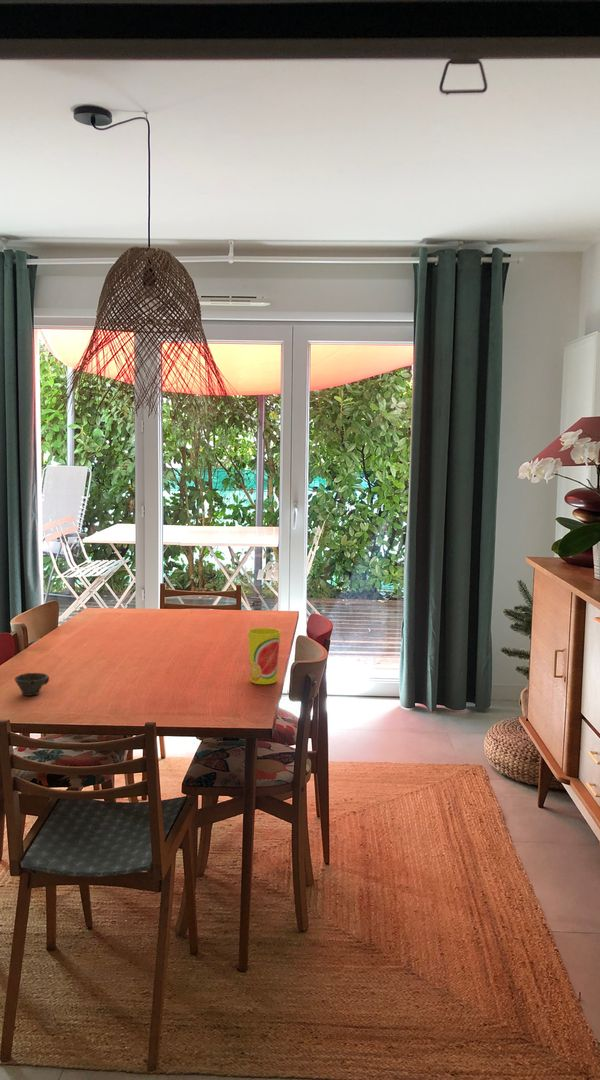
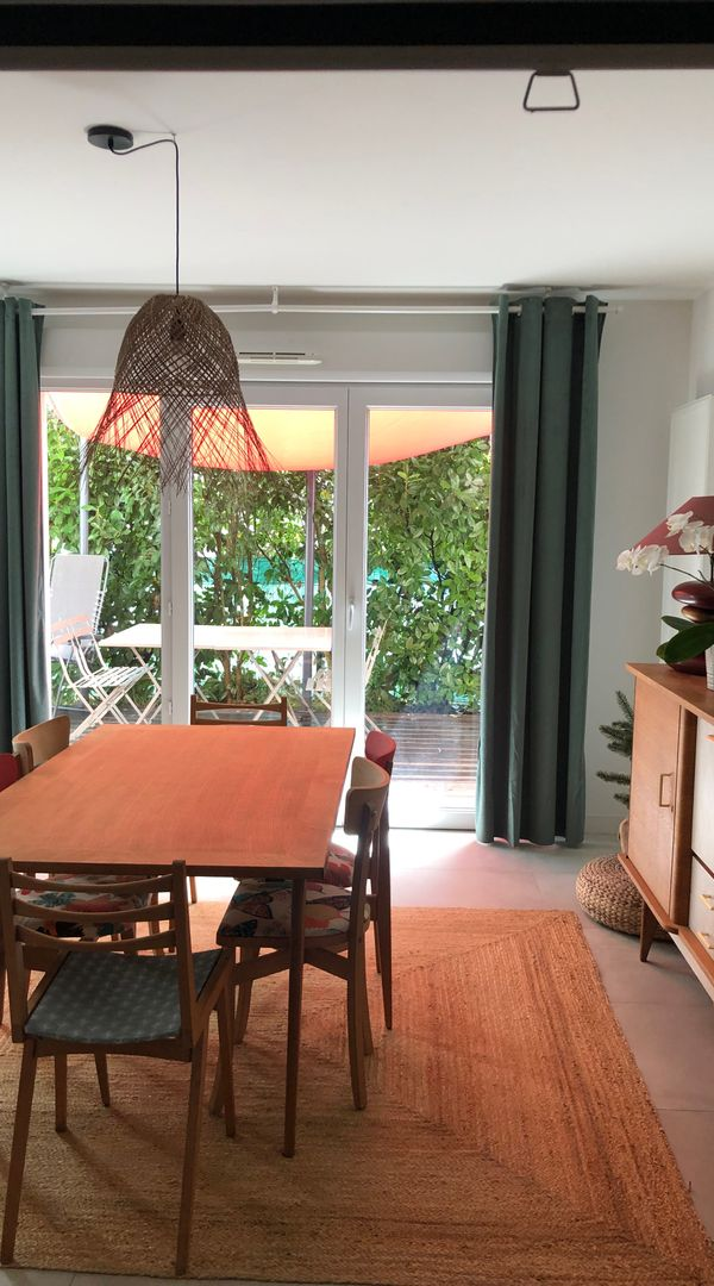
- cup (33, 684)
- cup (263, 656)
